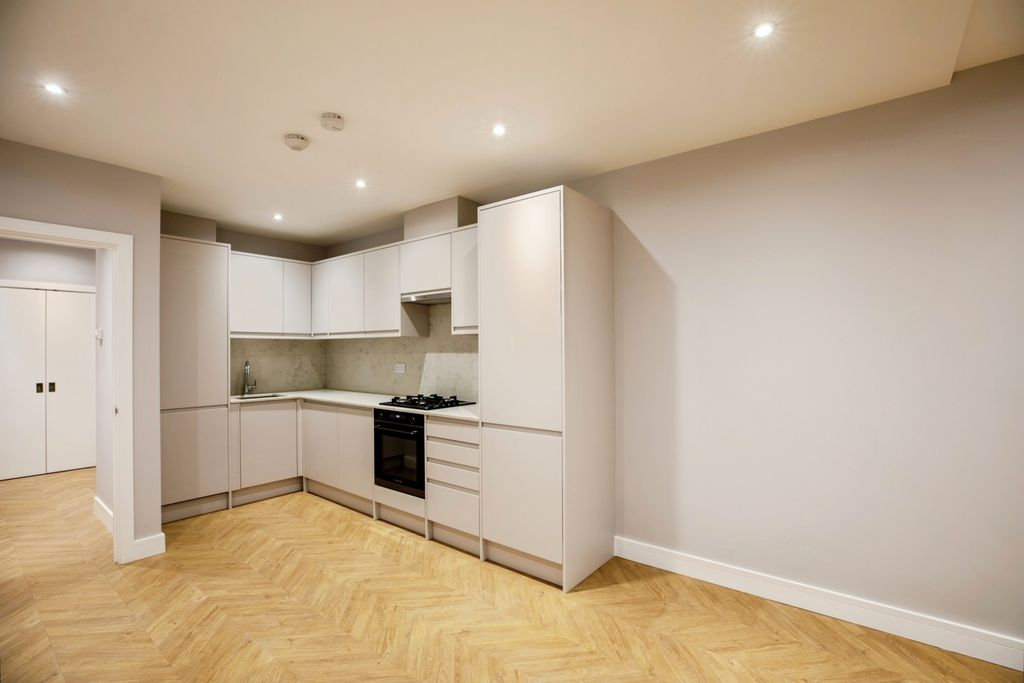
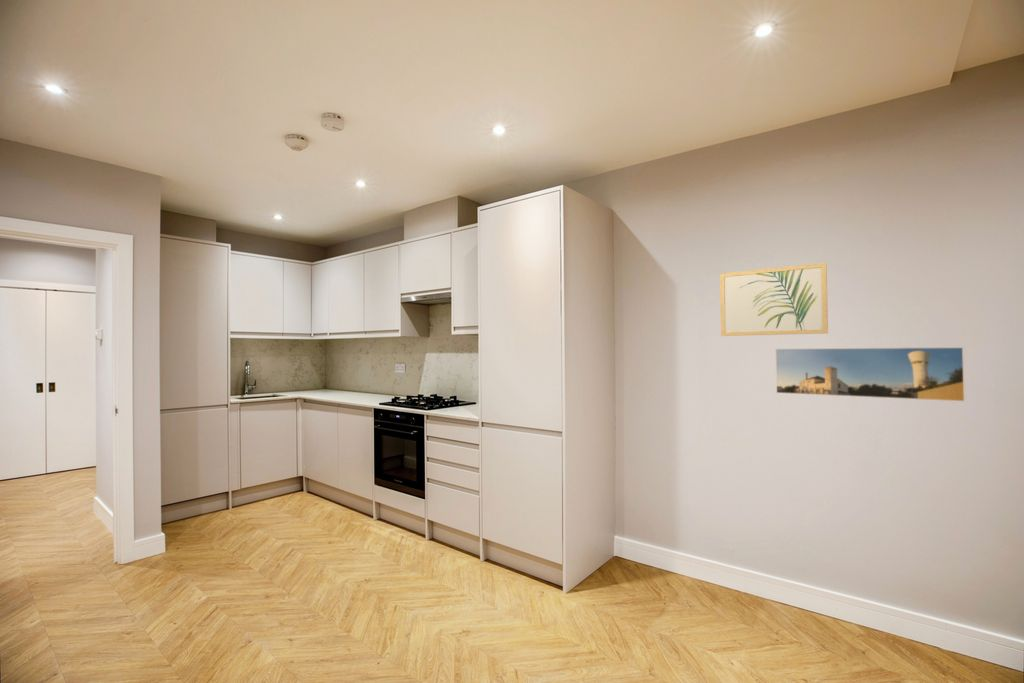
+ wall art (770, 301)
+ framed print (860, 372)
